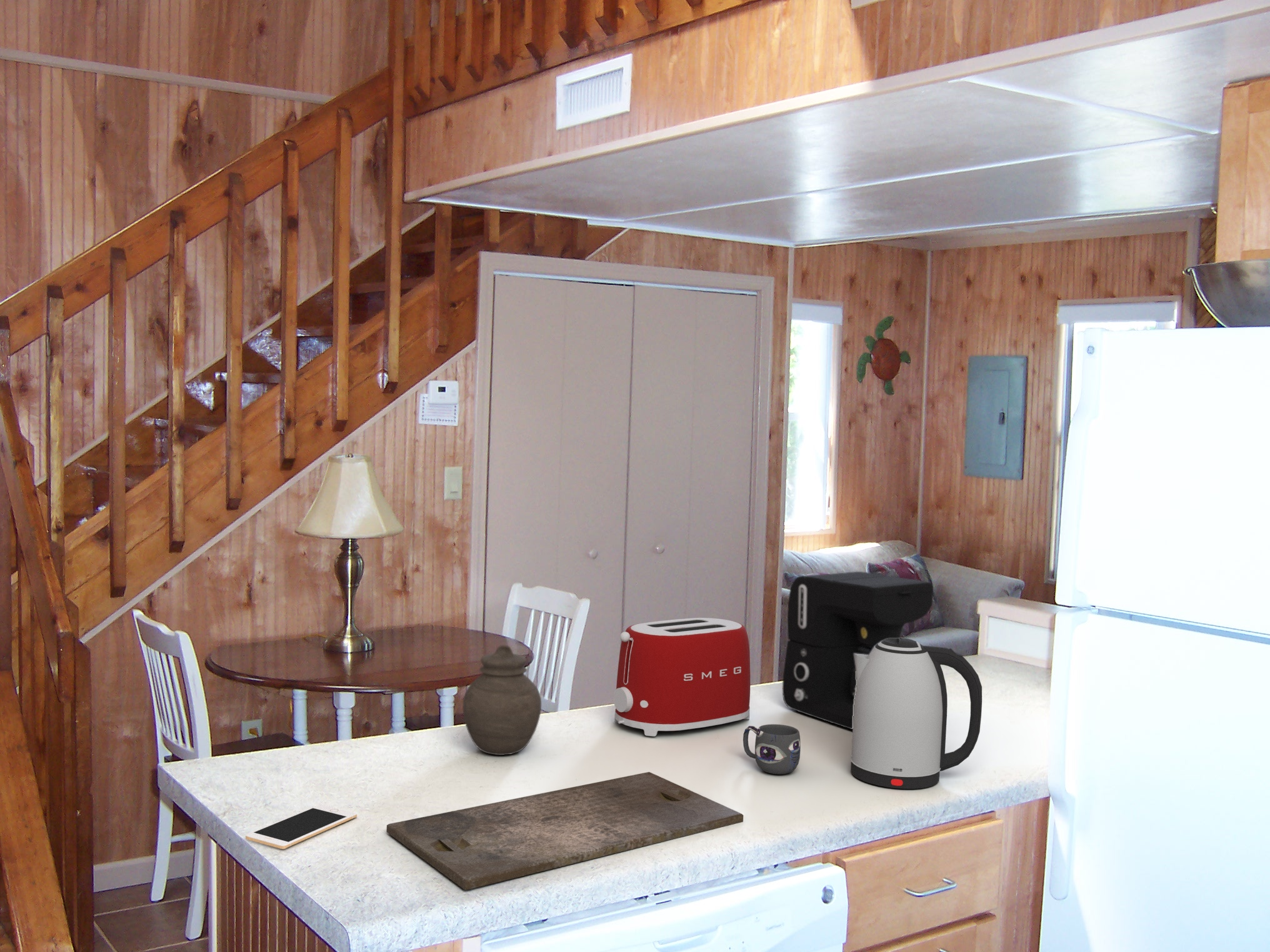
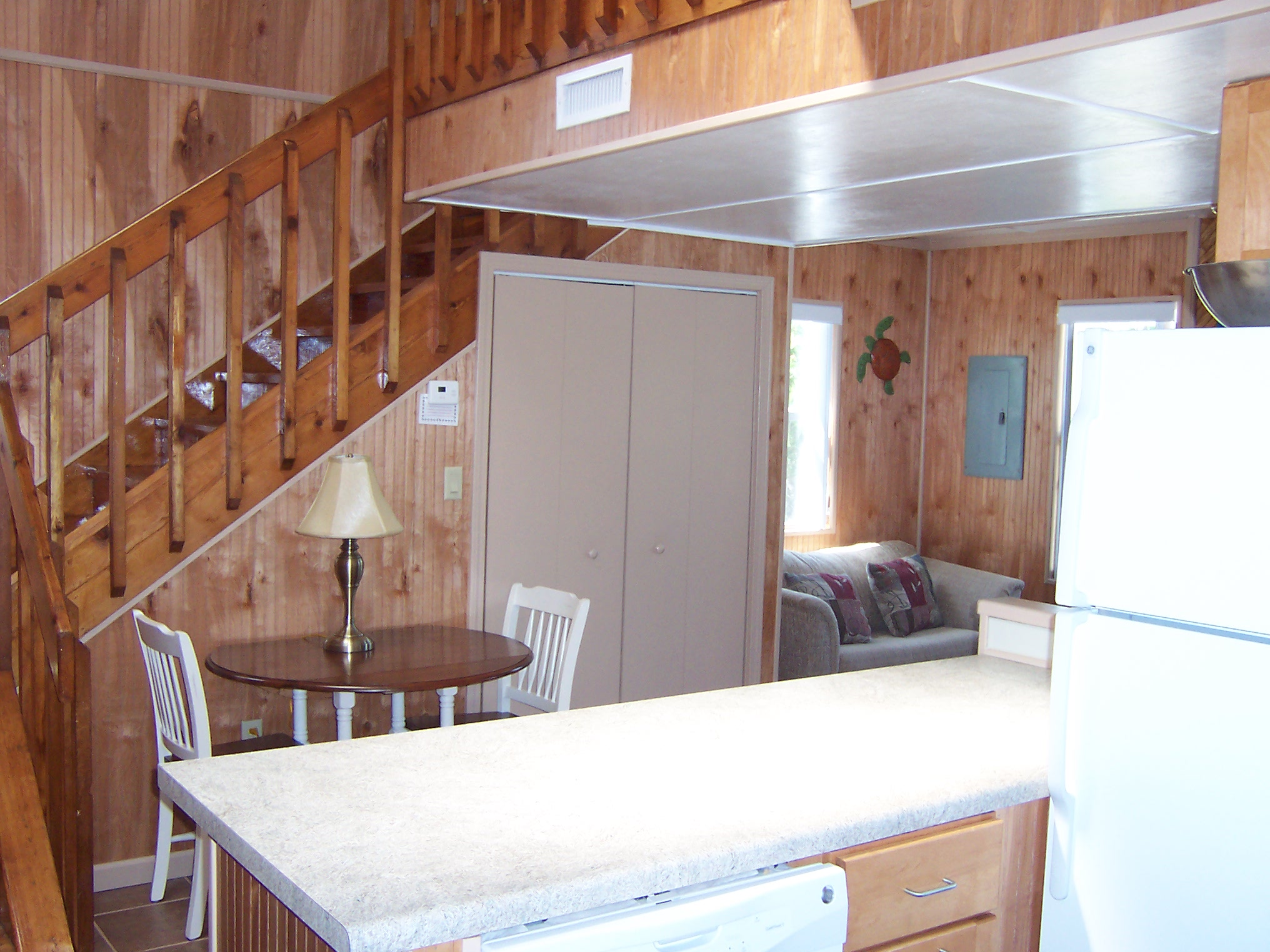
- toaster (682, 673)
- coffee maker (859, 647)
- cutting board (569, 822)
- kettle (916, 708)
- jar (502, 698)
- cell phone (302, 825)
- mug (769, 748)
